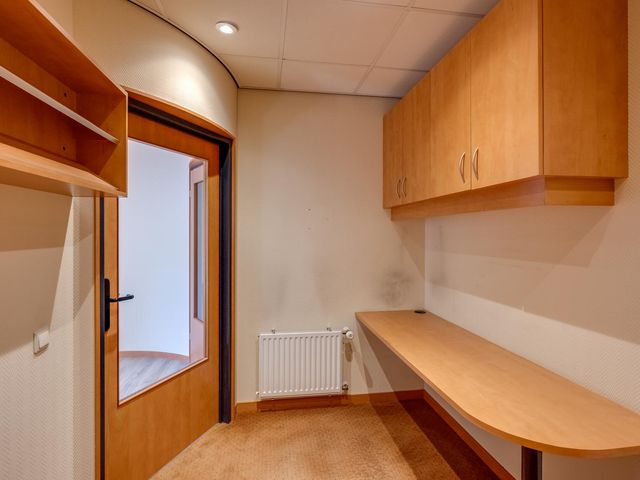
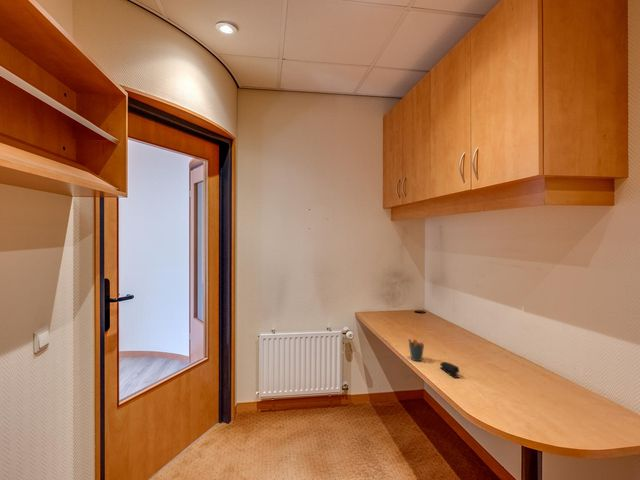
+ stapler (449, 367)
+ pen holder (416, 347)
